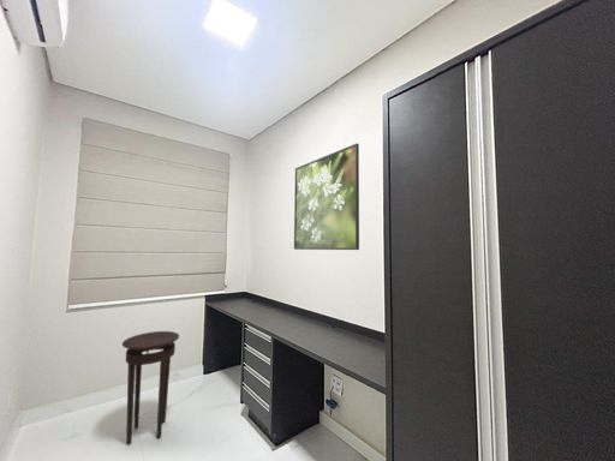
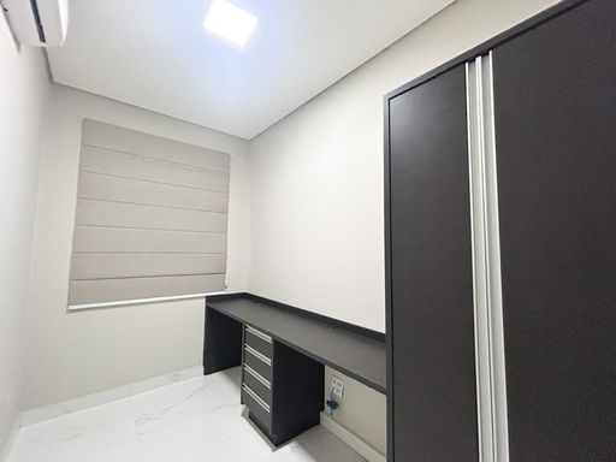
- stool (139, 384)
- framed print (322, 203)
